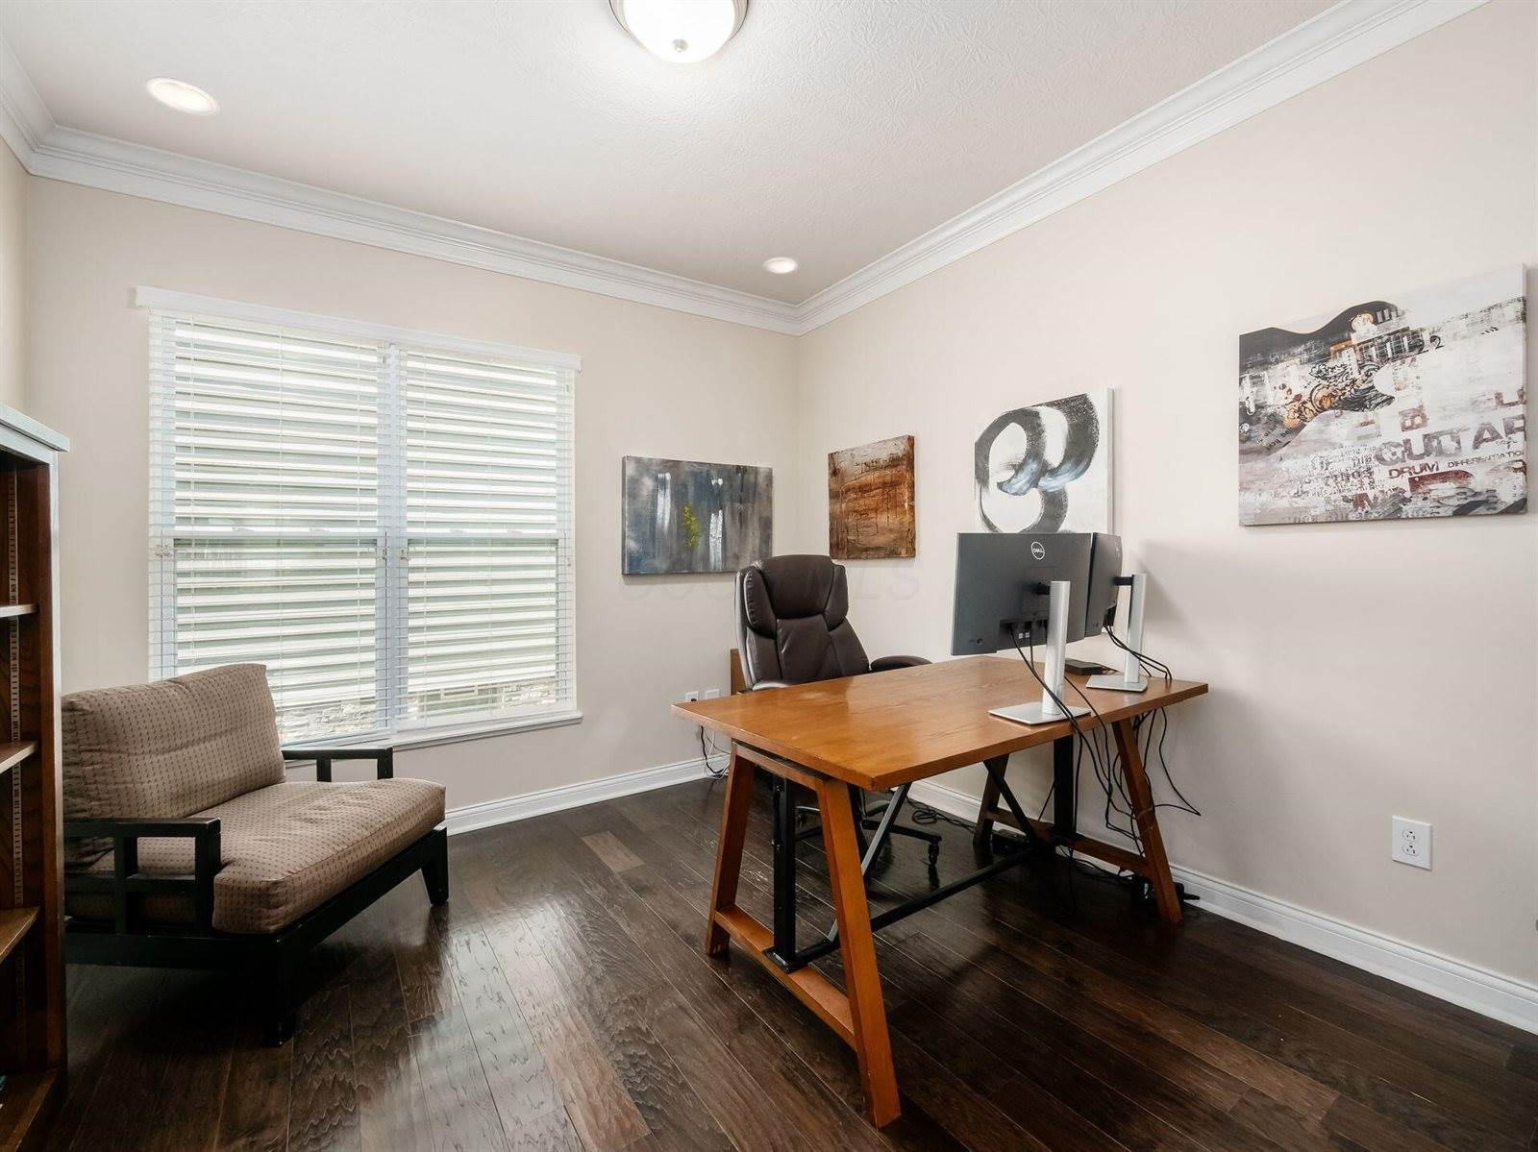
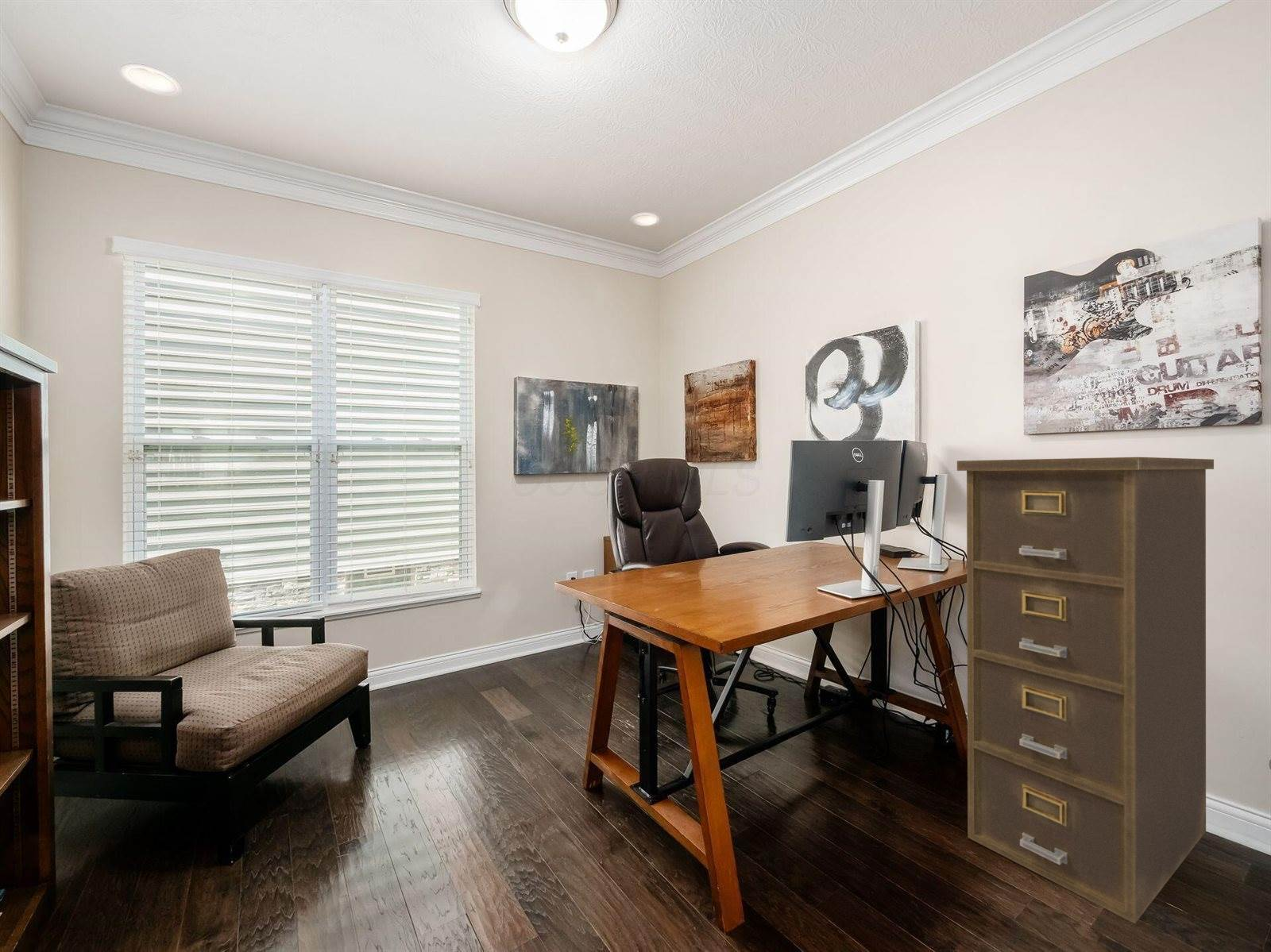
+ filing cabinet (1086, 648)
